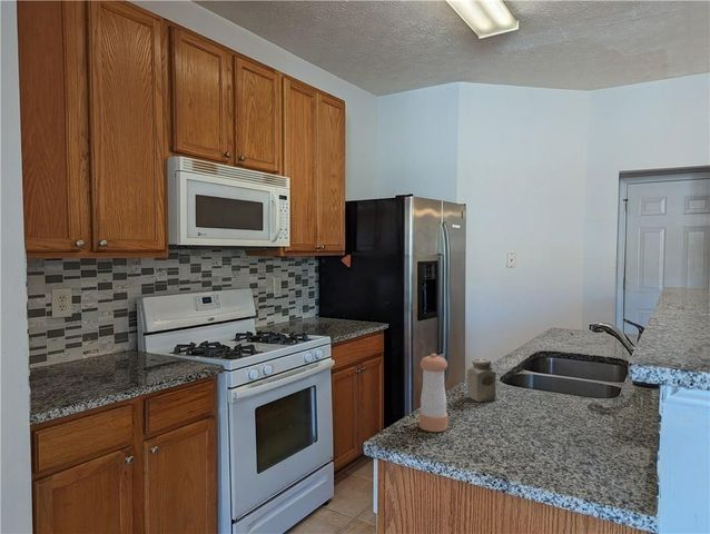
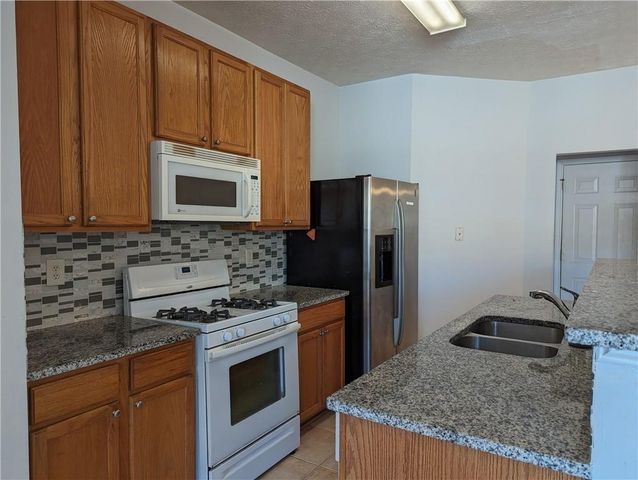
- salt shaker (481, 378)
- pepper shaker (433, 389)
